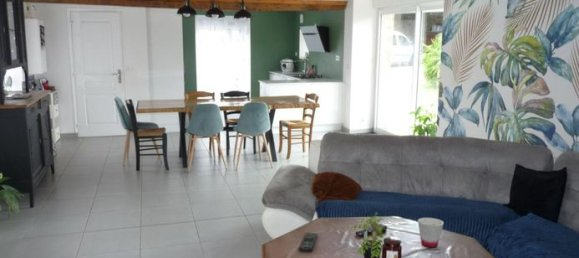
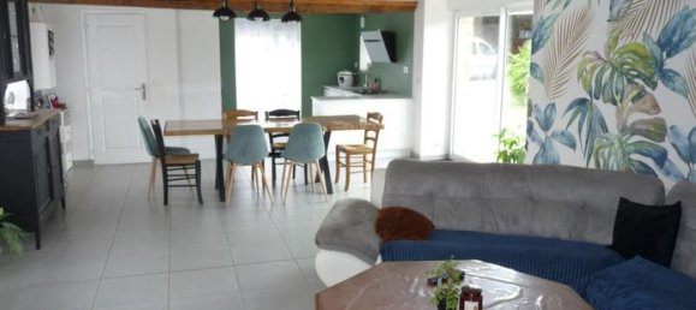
- remote control (308, 241)
- cup (430, 233)
